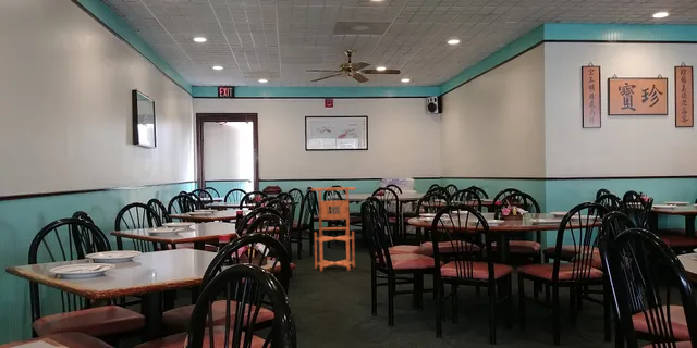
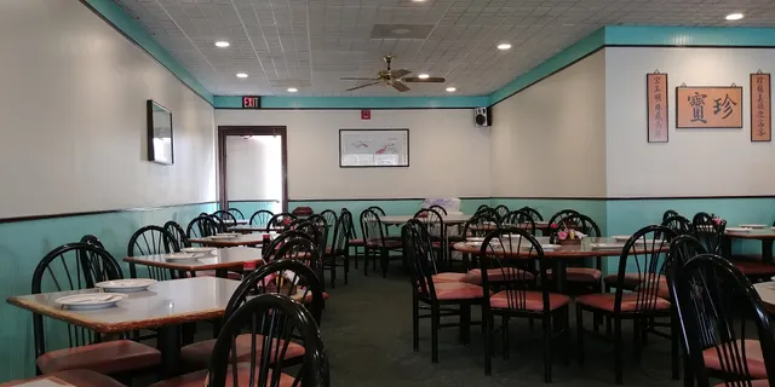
- chair (333, 227)
